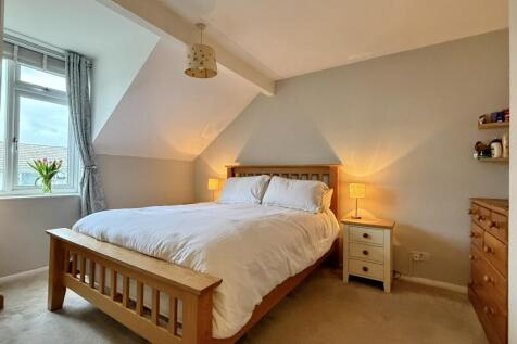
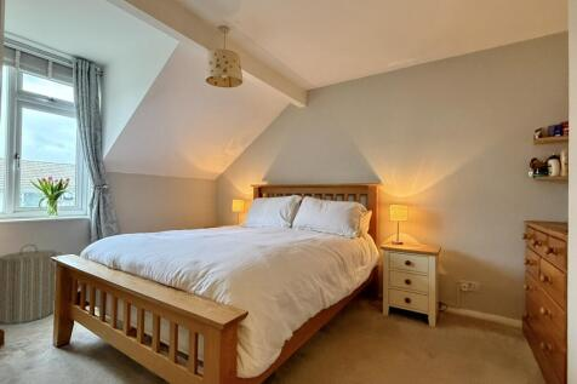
+ laundry hamper (29, 279)
